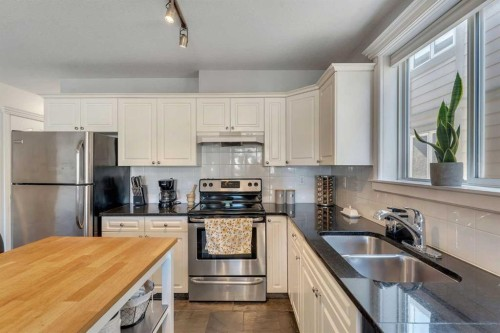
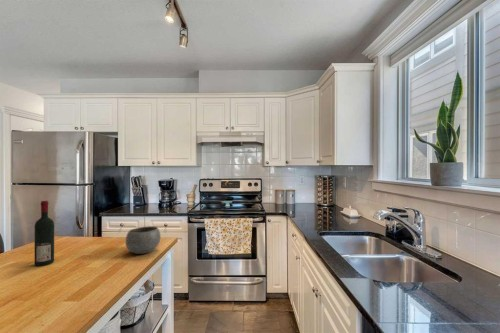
+ alcohol (44, 232)
+ bowl (143, 240)
